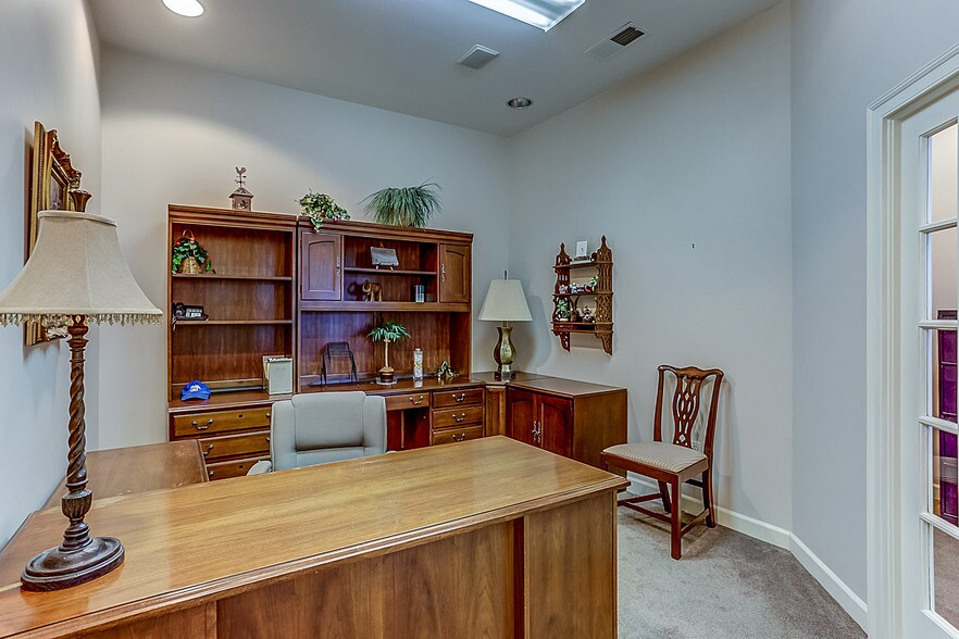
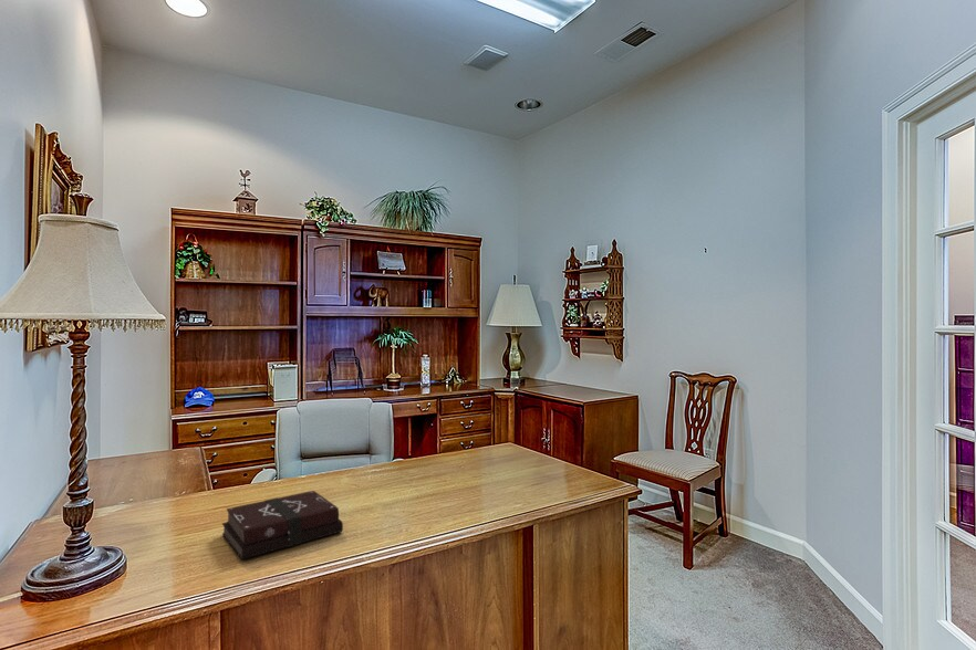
+ hardback book (282, 521)
